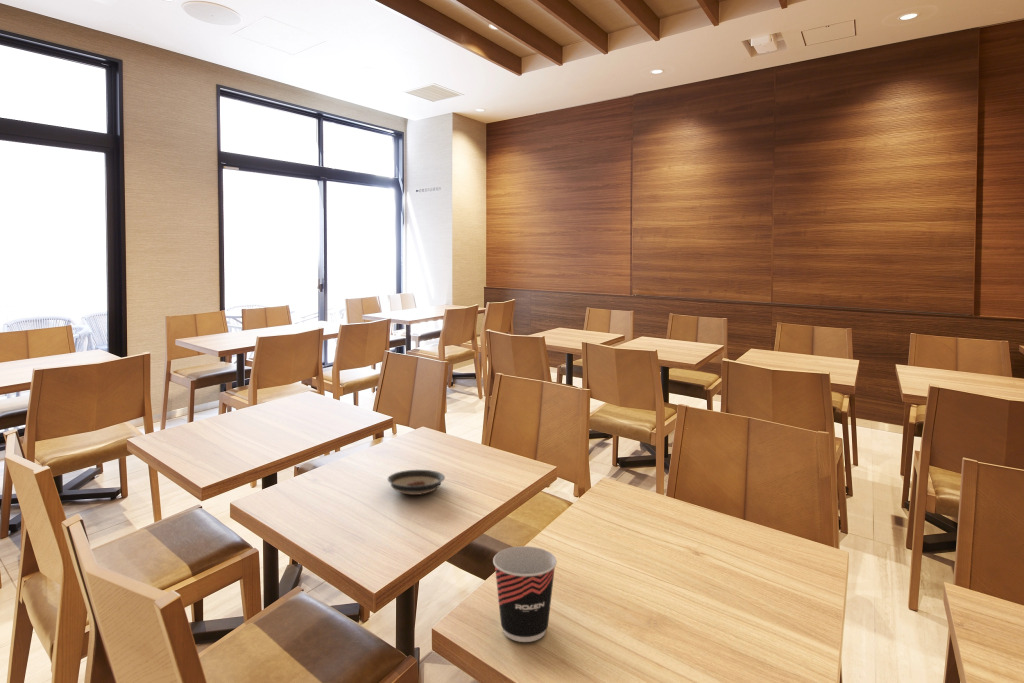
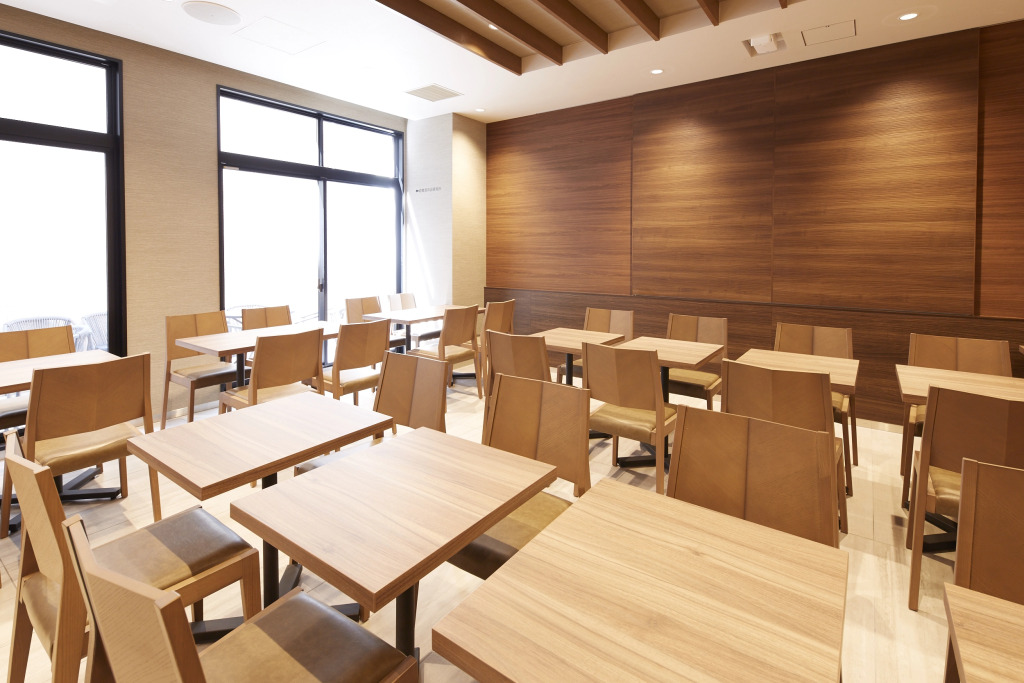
- saucer (416, 484)
- cup (524, 594)
